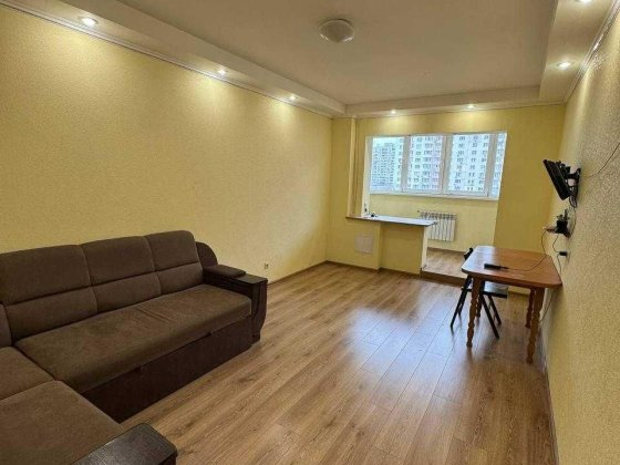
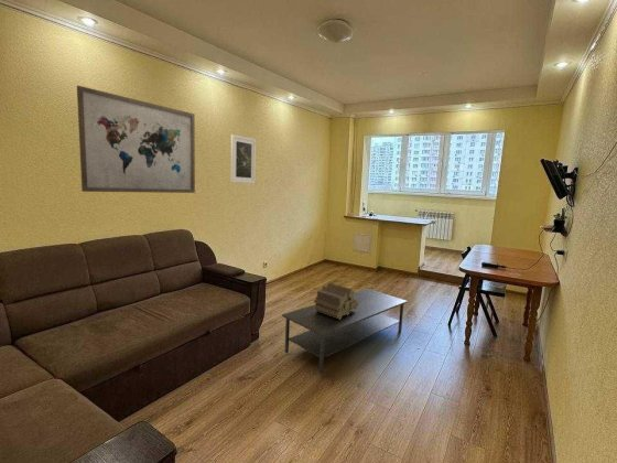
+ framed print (243, 160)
+ log pile (337, 298)
+ wall art (144, 148)
+ coffee table (348, 324)
